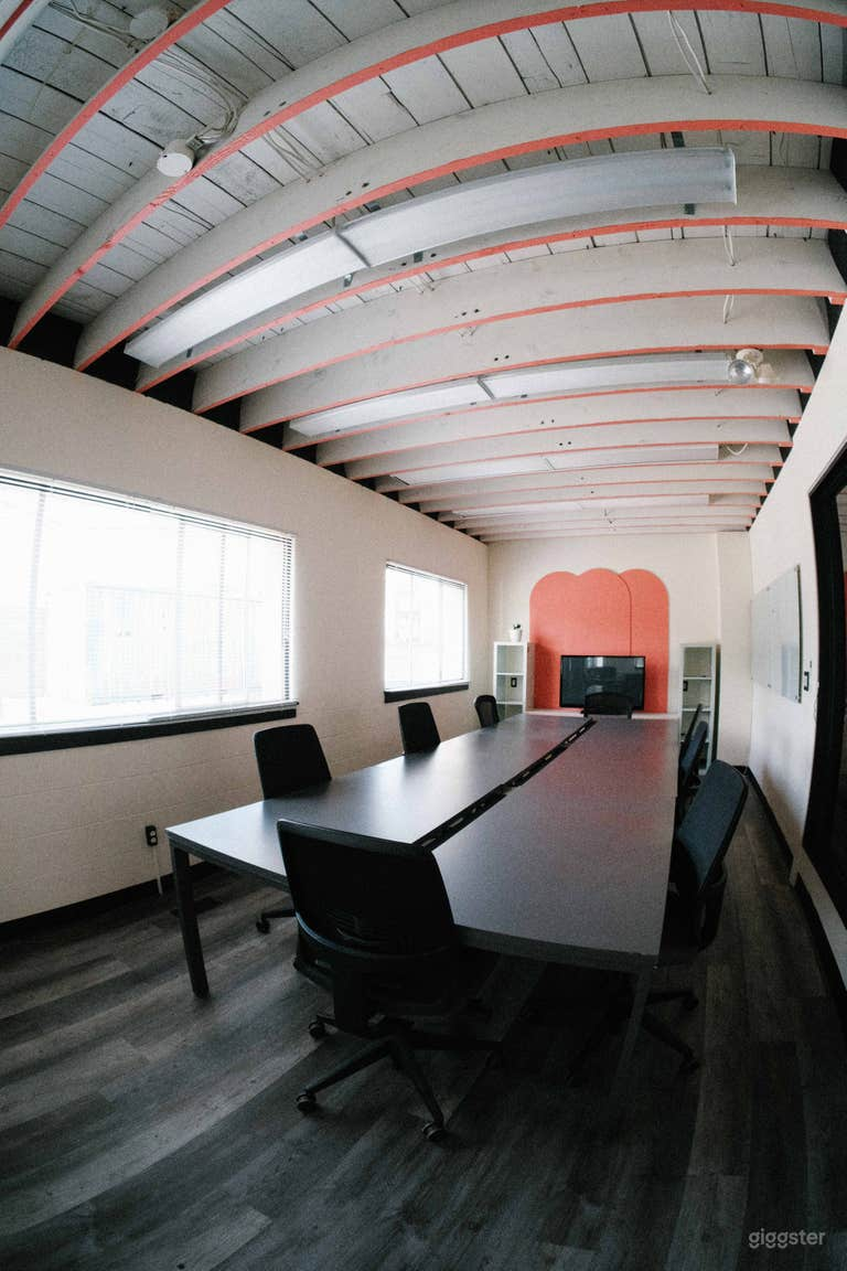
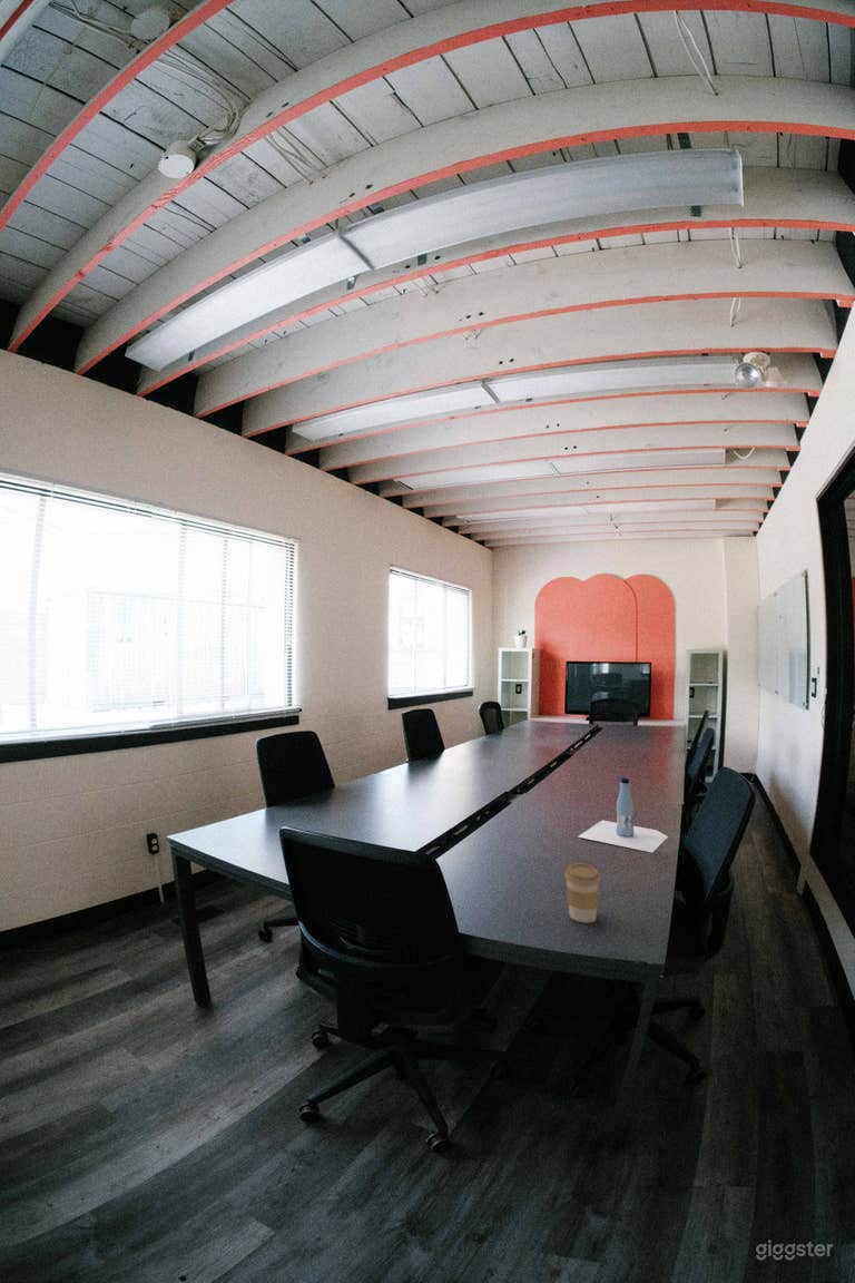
+ coffee cup (582, 892)
+ bottle (625, 806)
